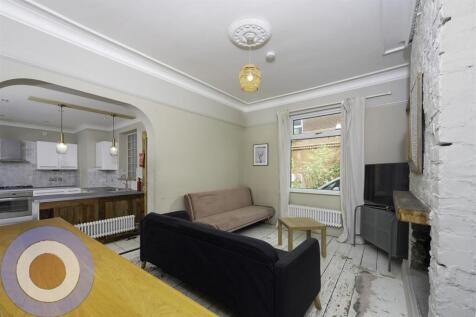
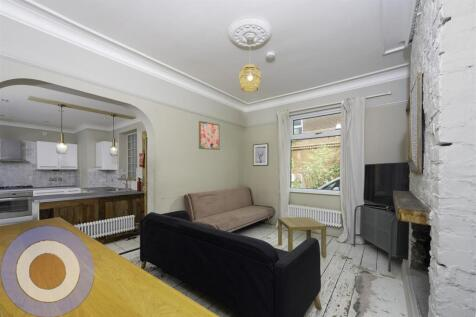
+ wall art (209, 136)
